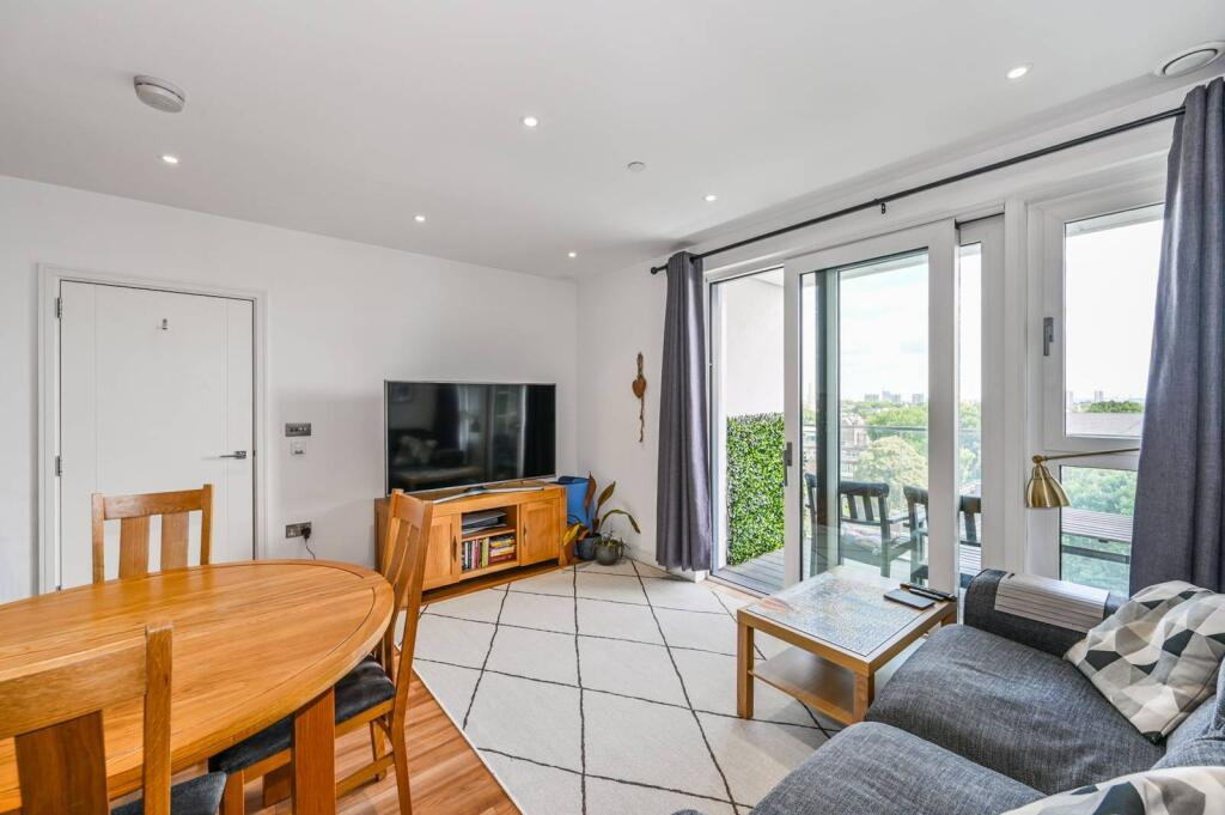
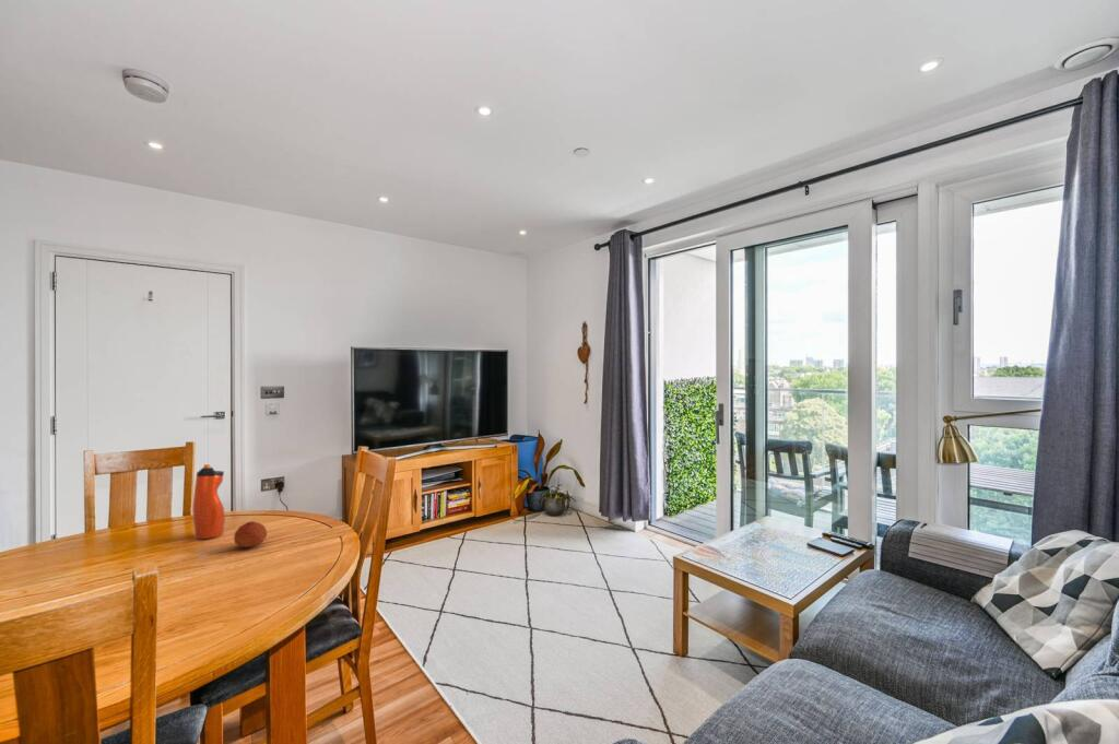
+ fruit (250, 534)
+ water bottle (209, 499)
